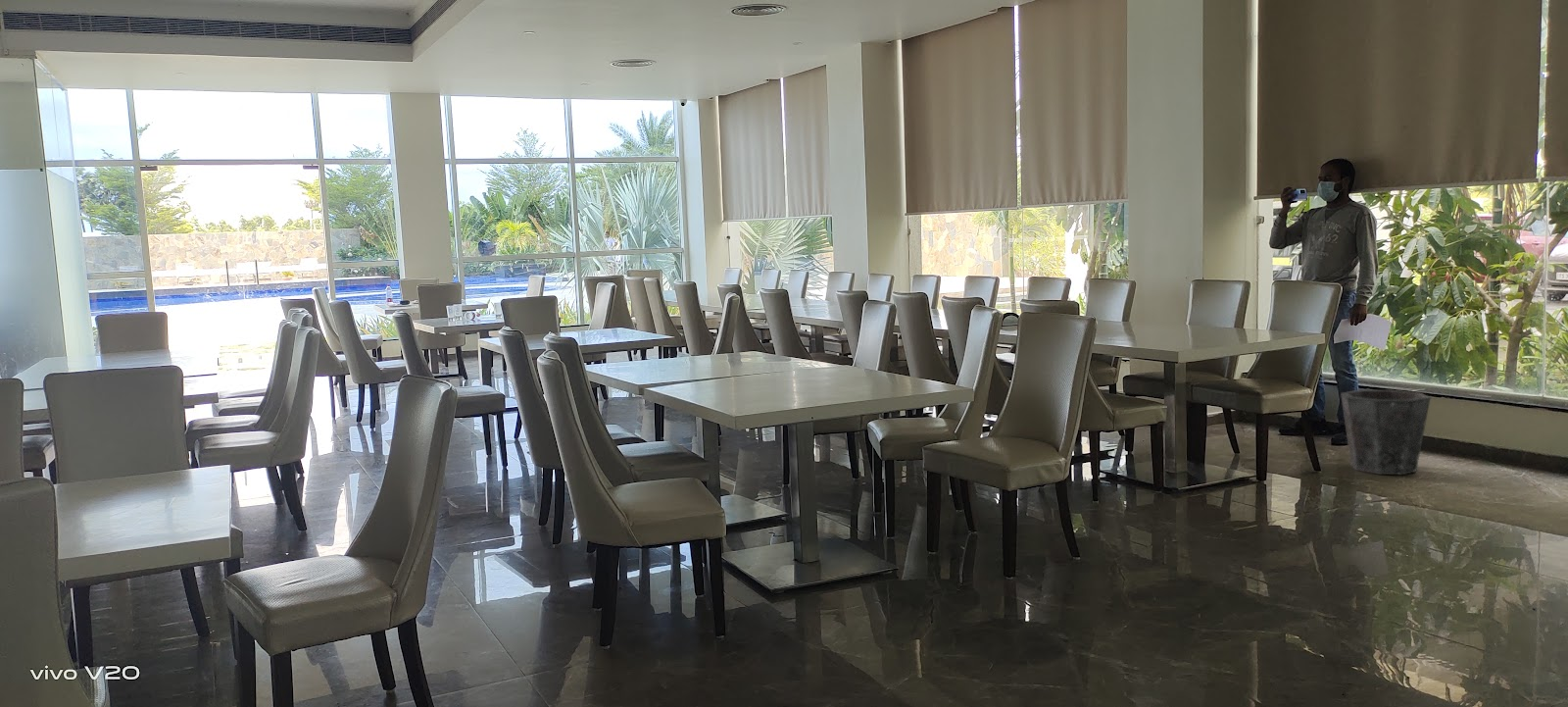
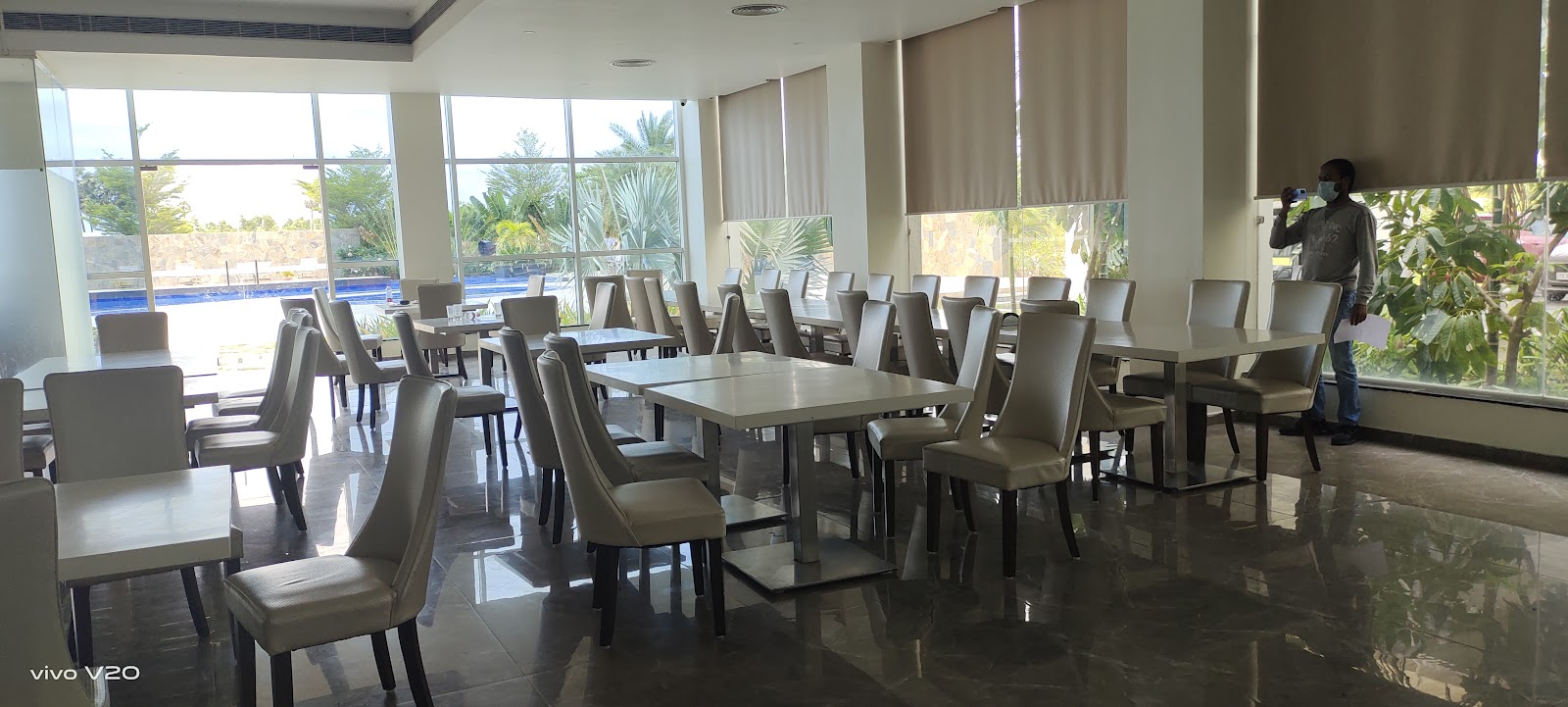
- waste bin (1384, 431)
